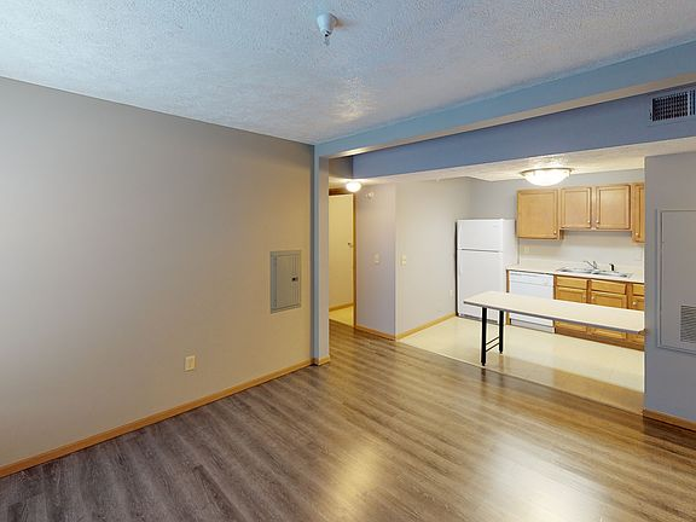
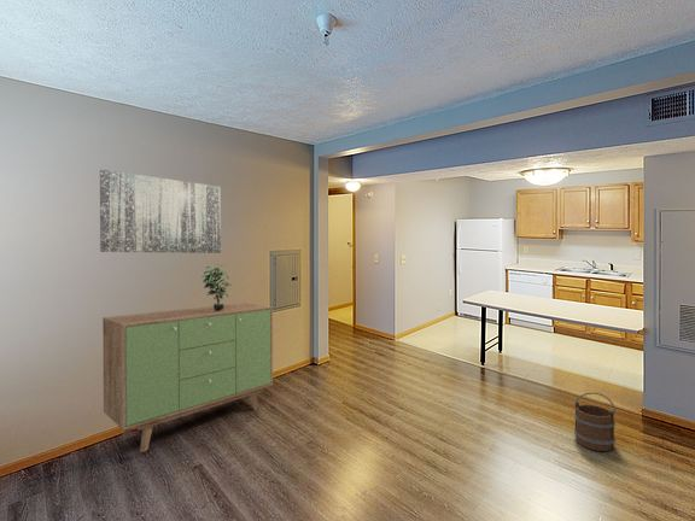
+ wall art (167, 216)
+ potted plant (215, 286)
+ sideboard (195, 367)
+ bucket (594, 418)
